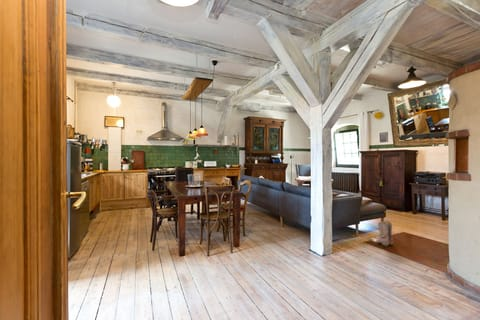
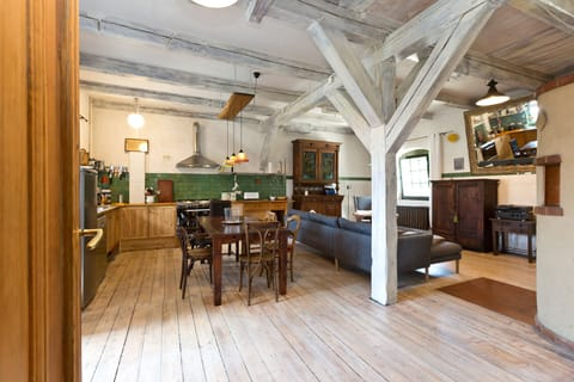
- boots (381, 231)
